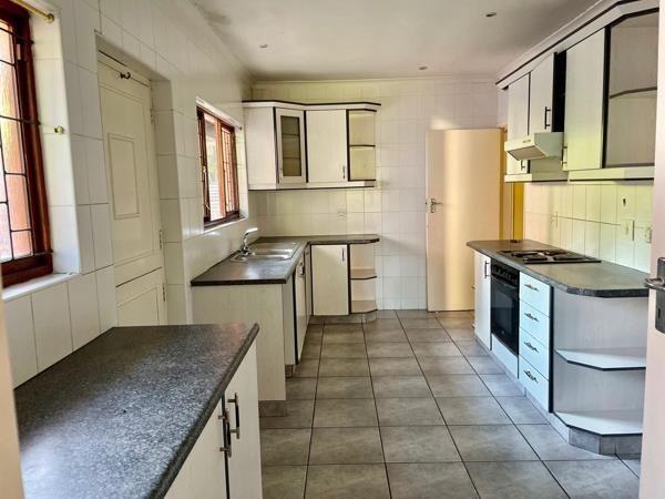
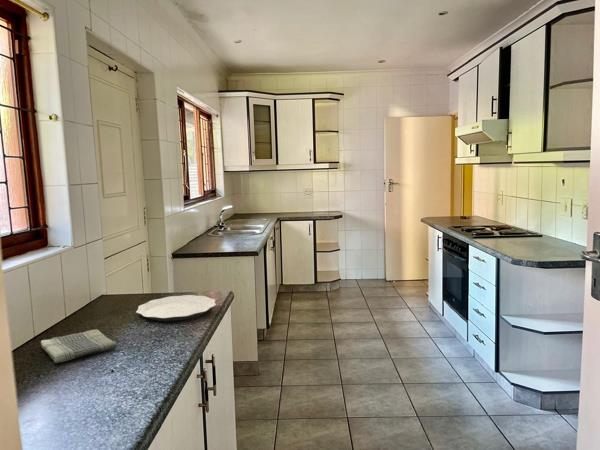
+ plate (177, 308)
+ dish towel (78, 342)
